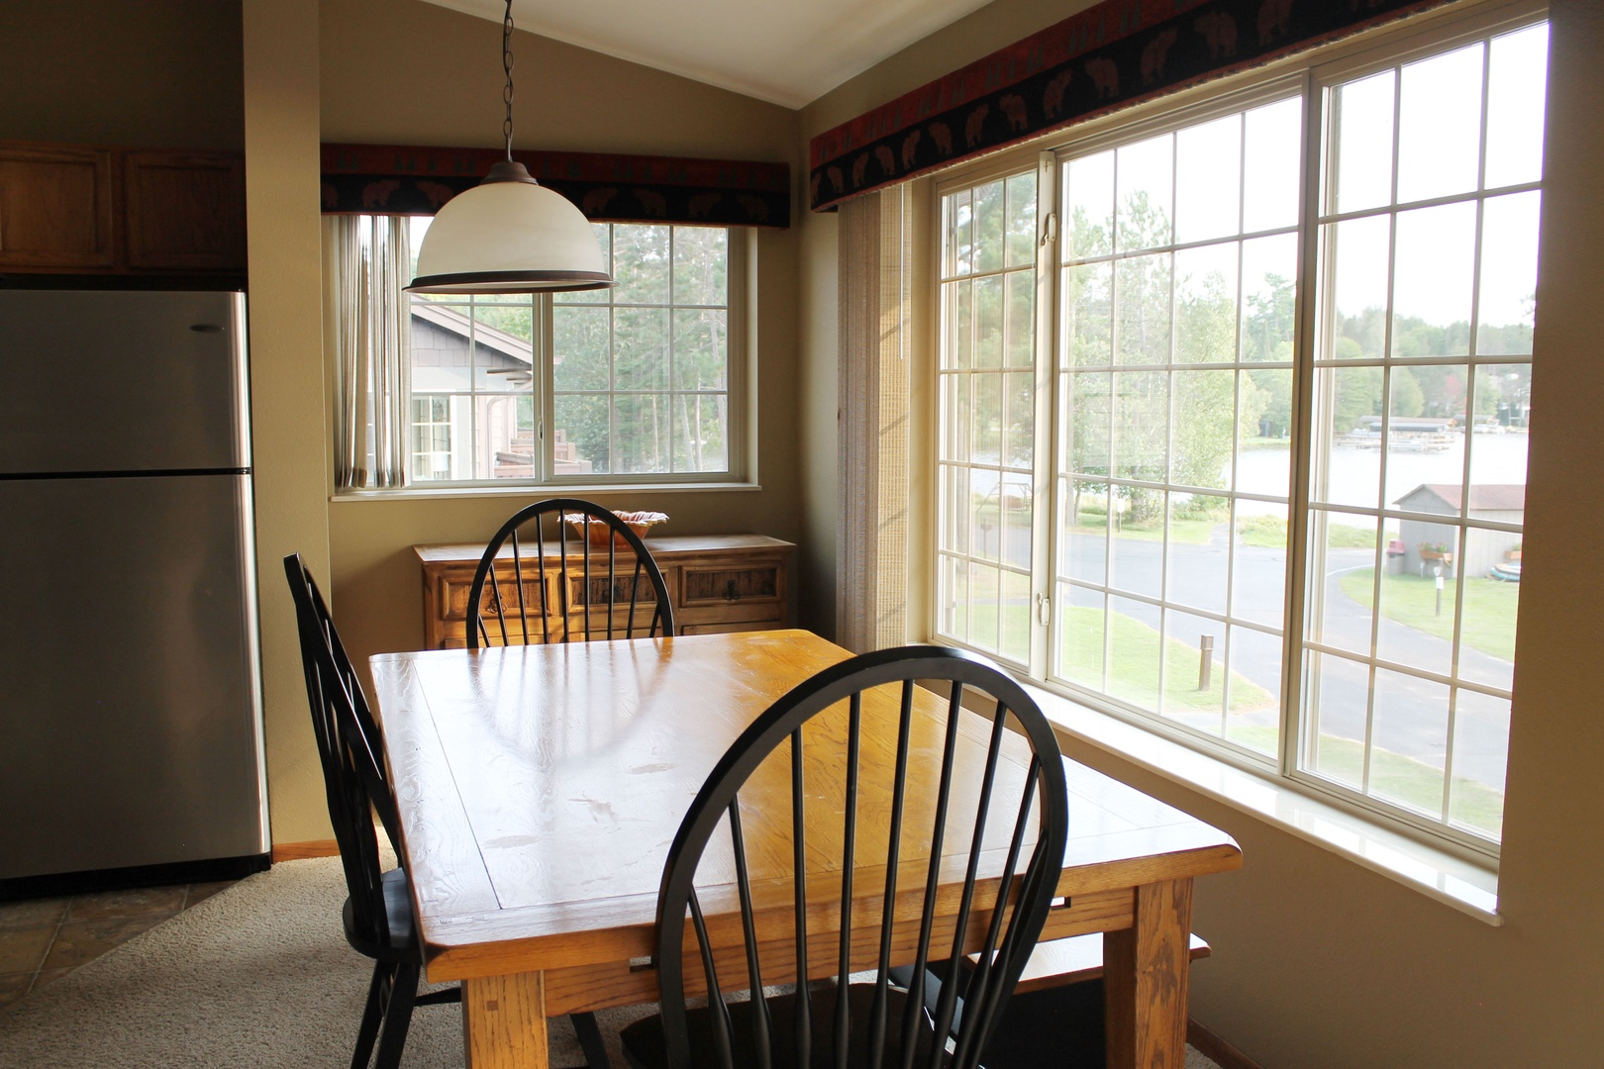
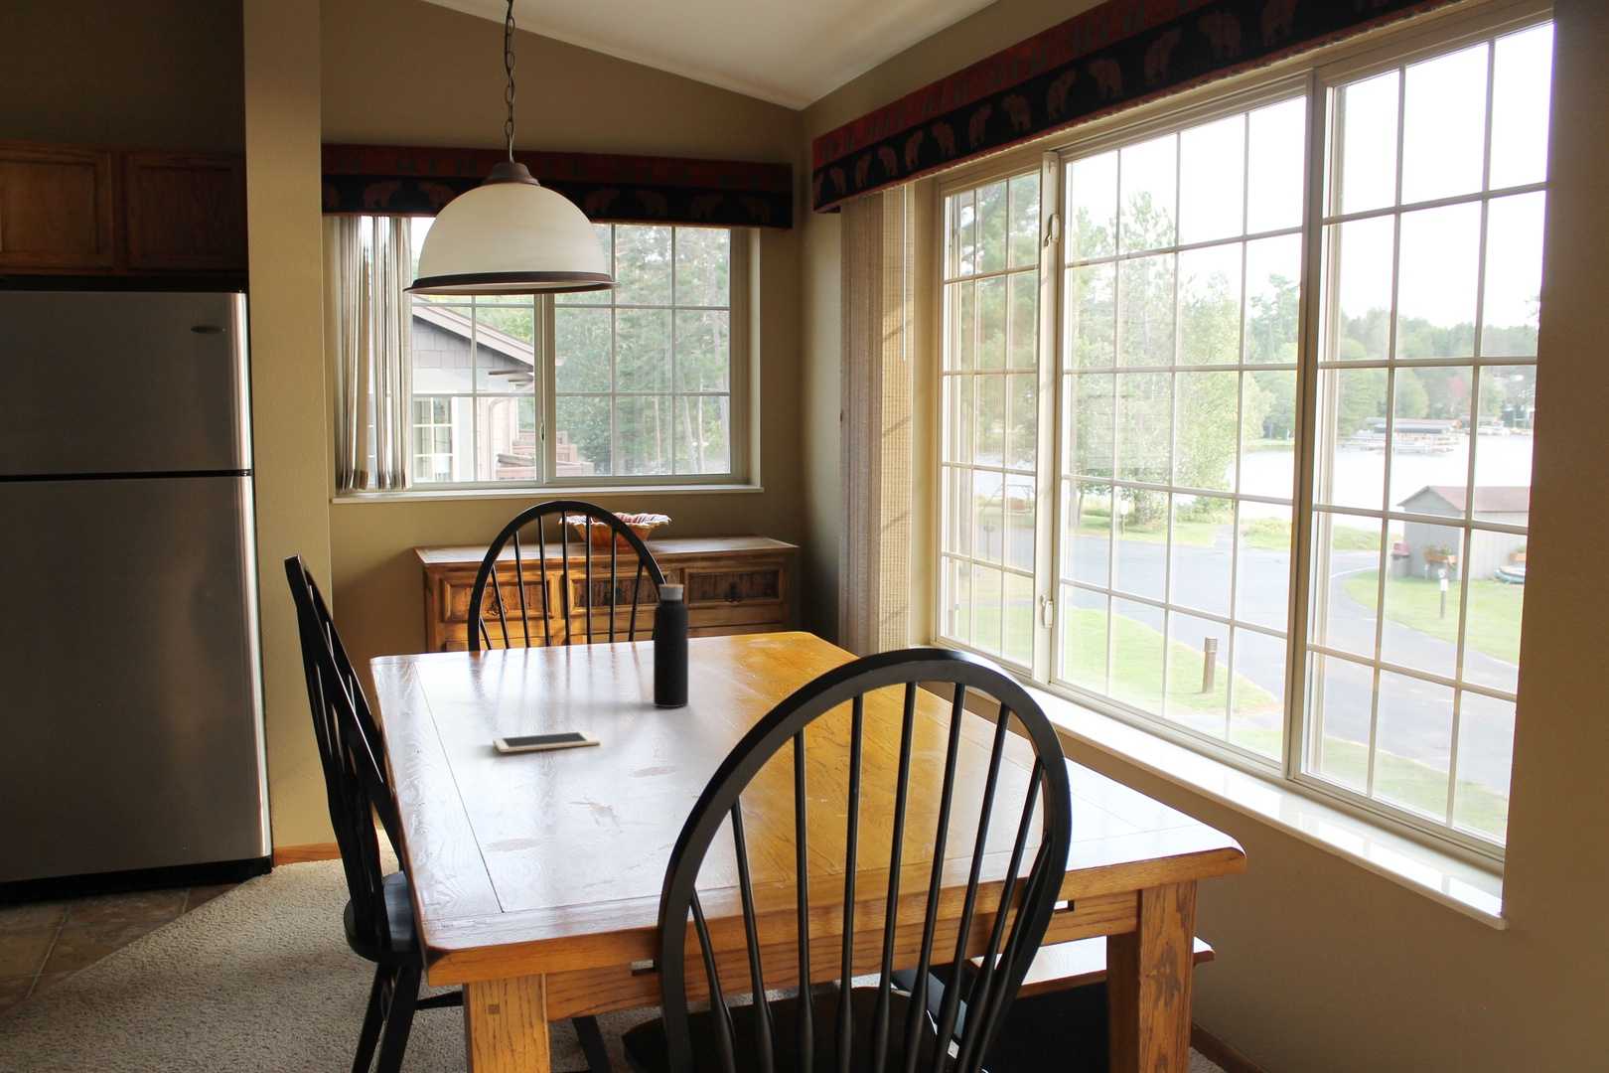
+ cell phone (546, 741)
+ water bottle (670, 638)
